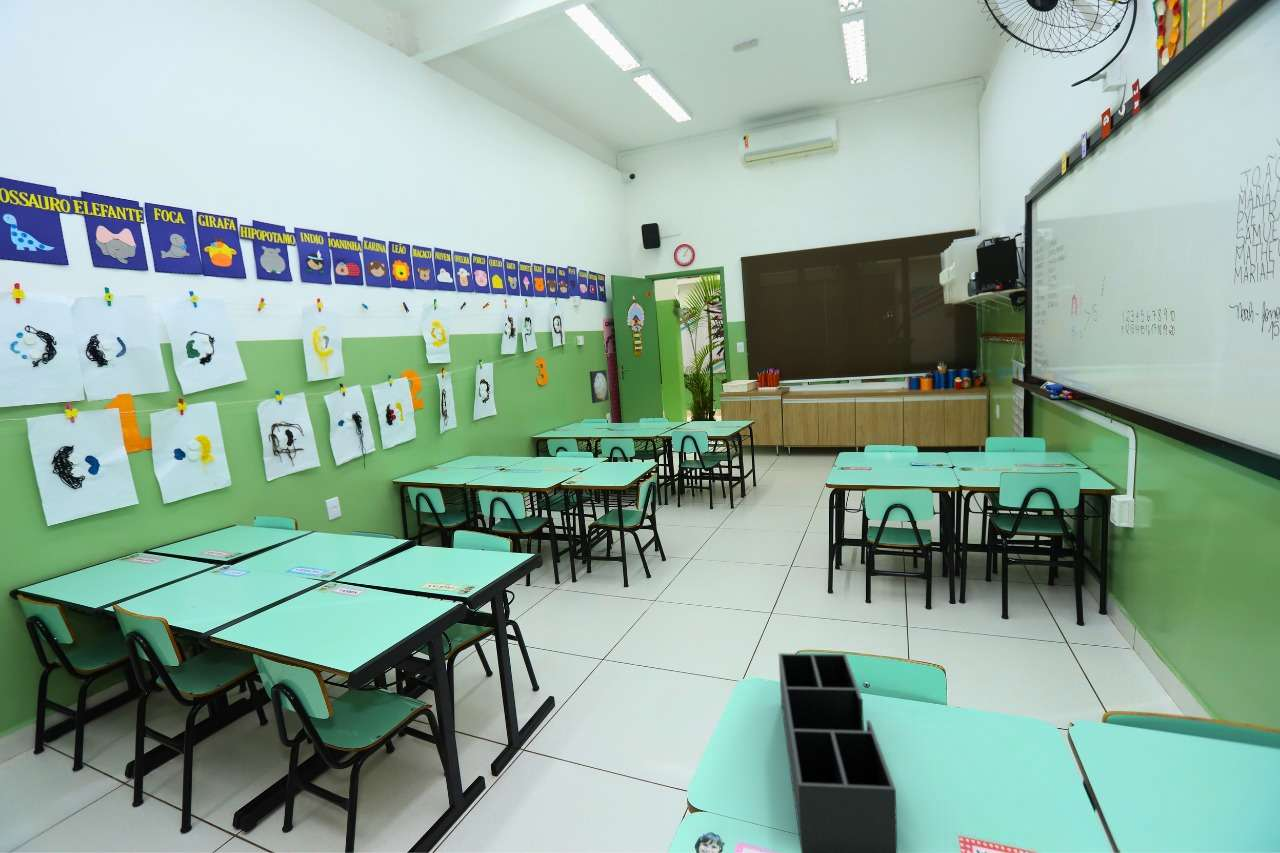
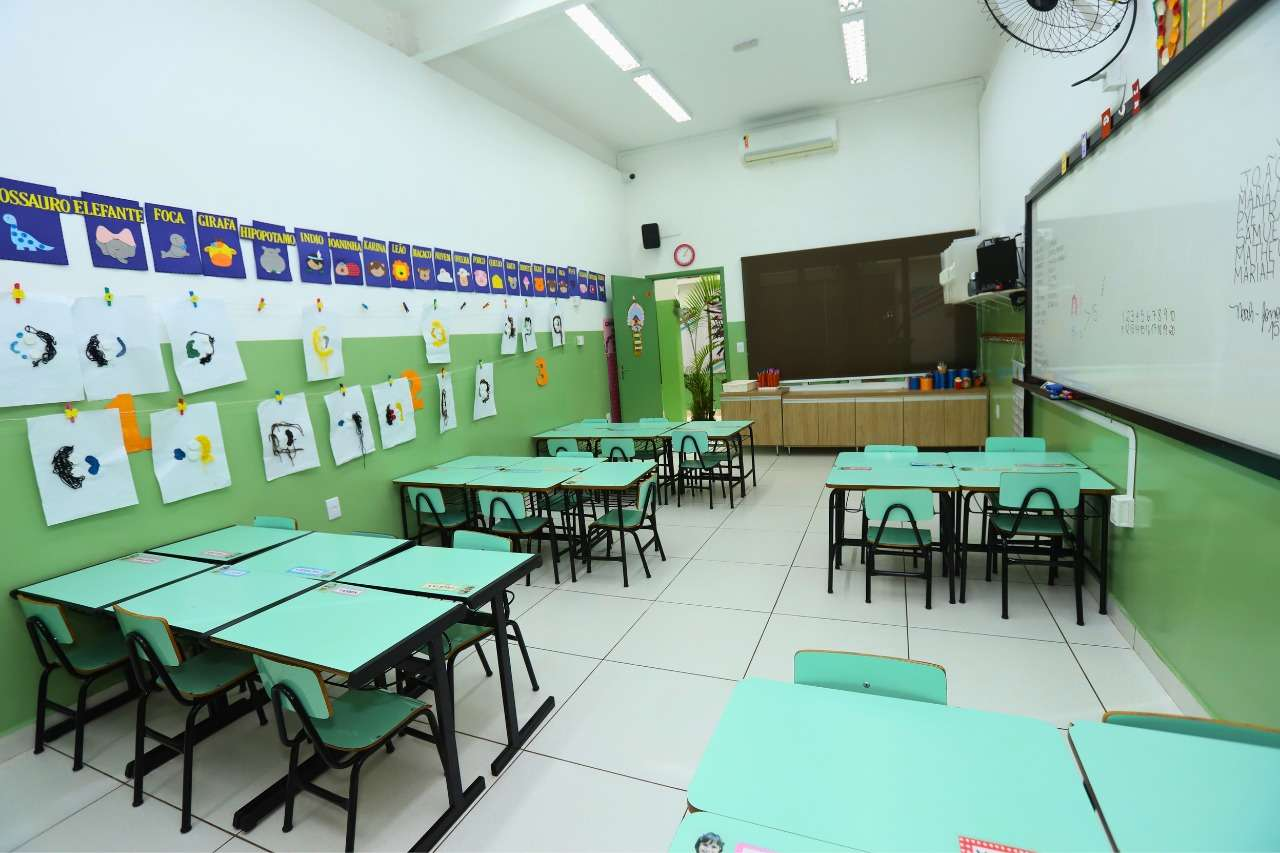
- wall art (599, 386)
- desk organizer (827, 738)
